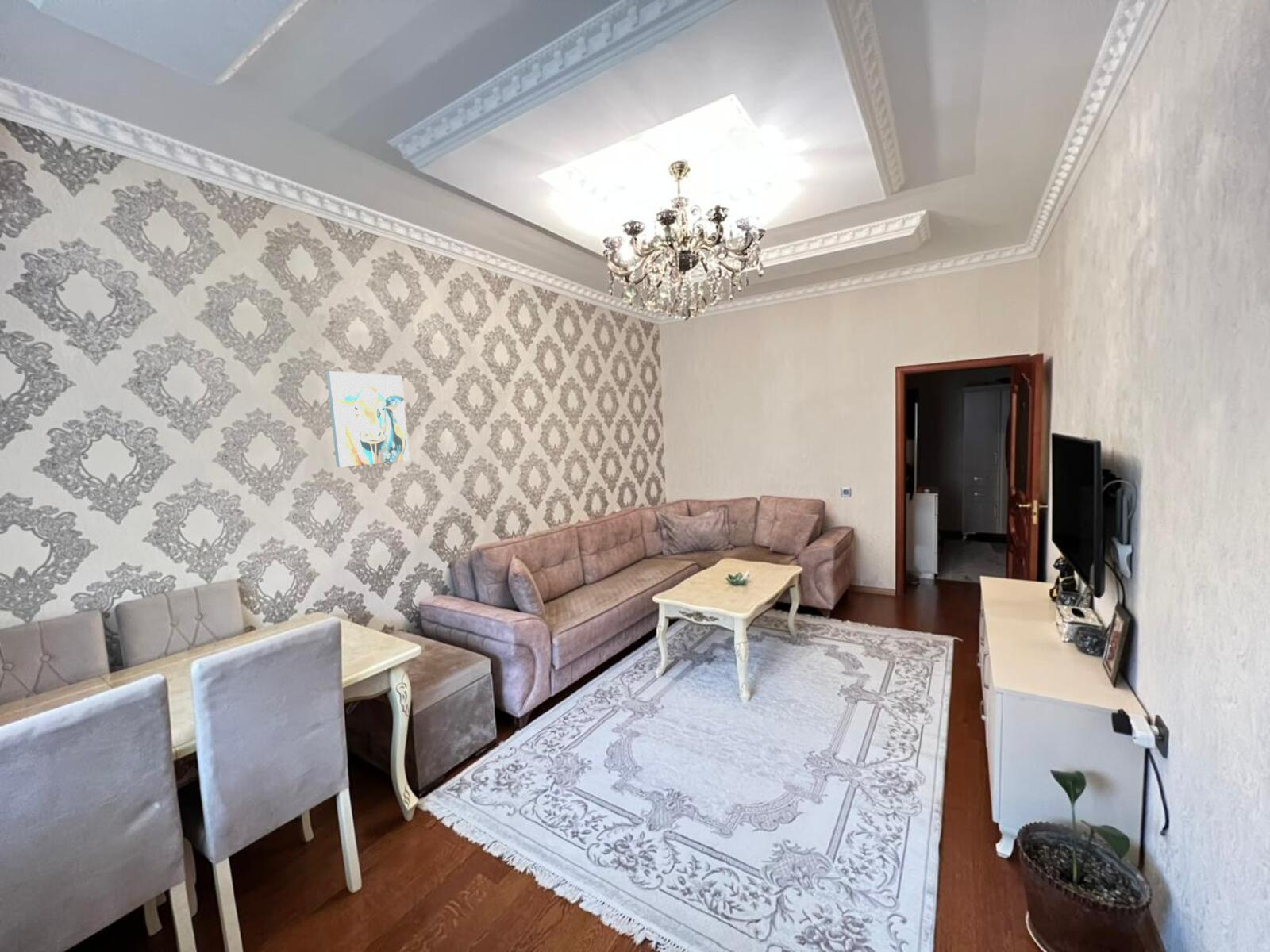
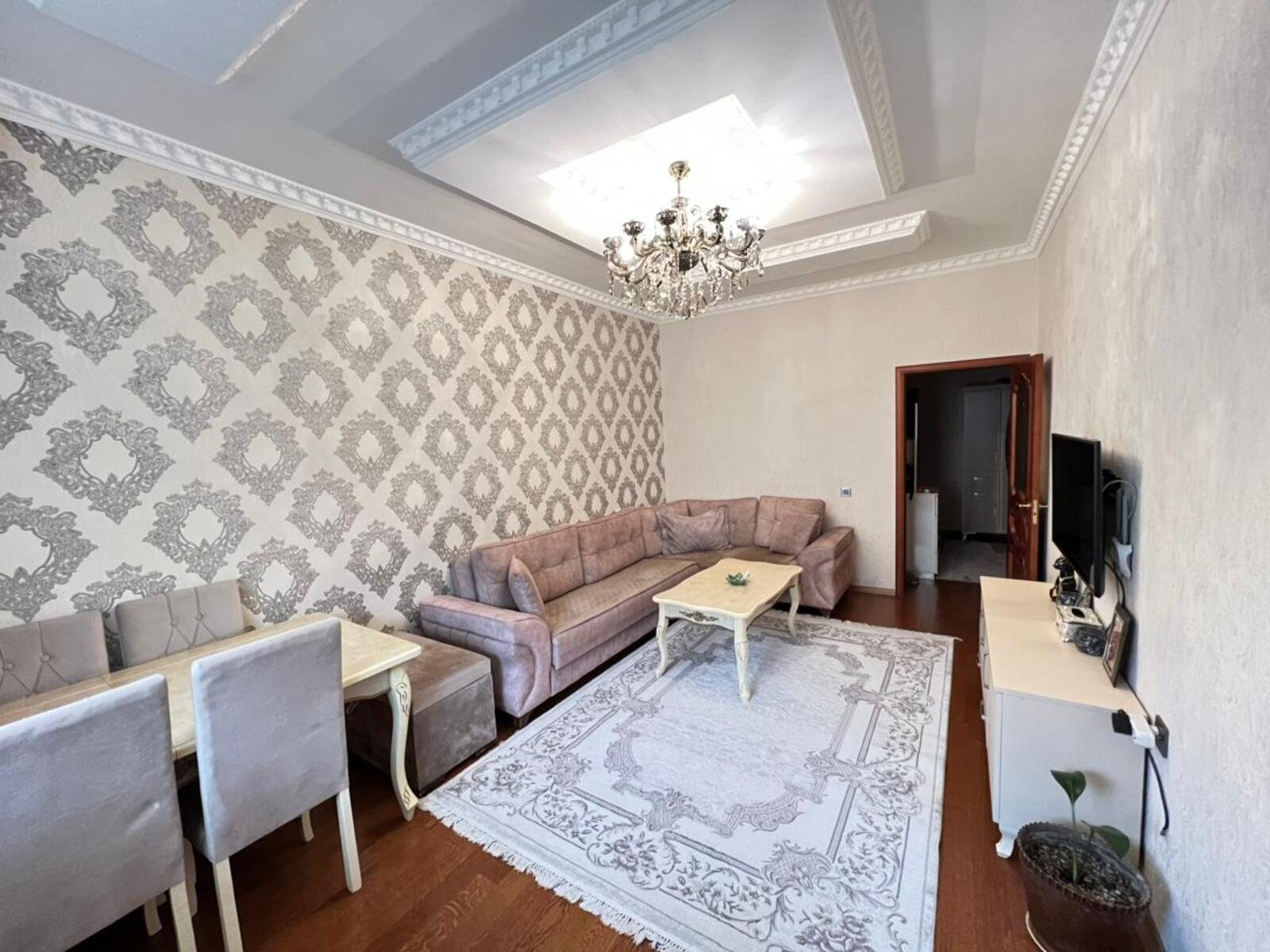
- wall art (371, 419)
